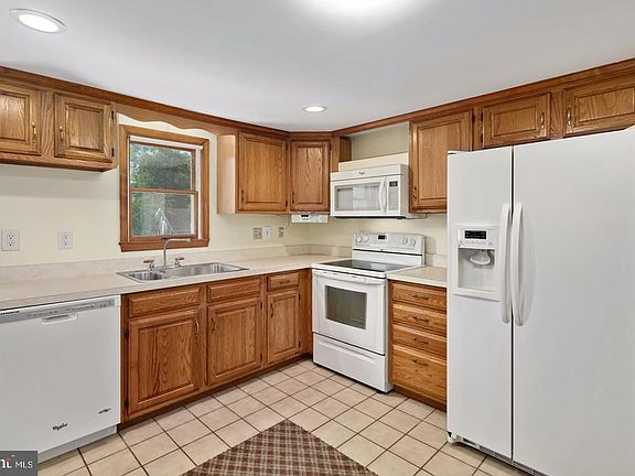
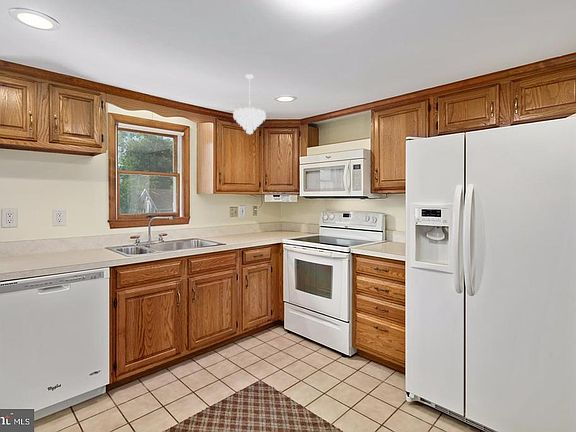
+ pendant light (249, 105)
